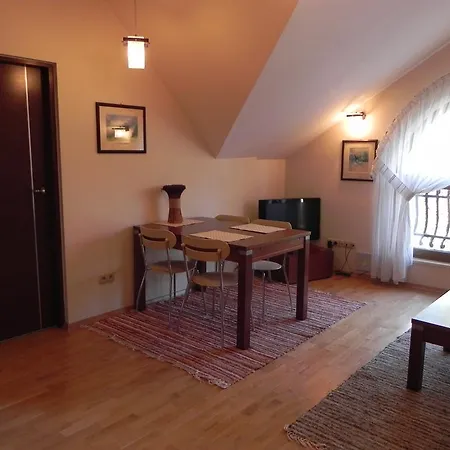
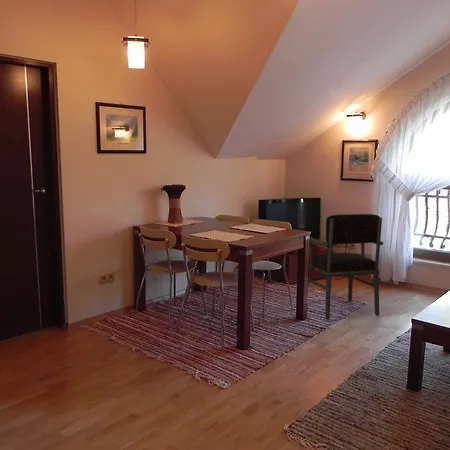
+ armchair (340, 261)
